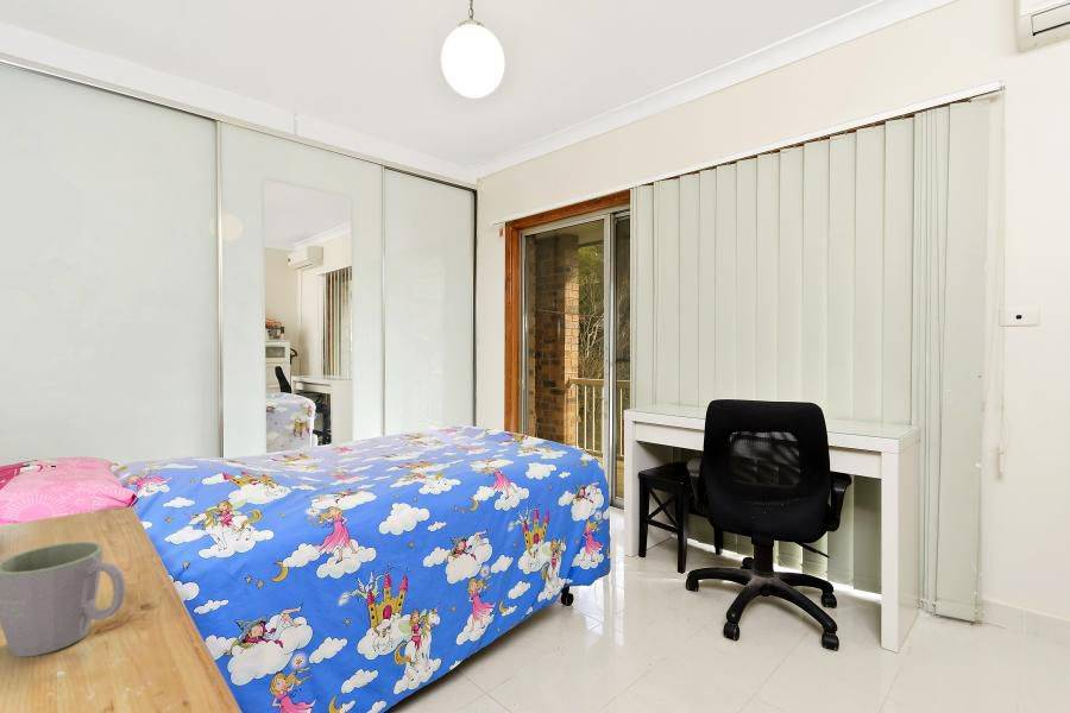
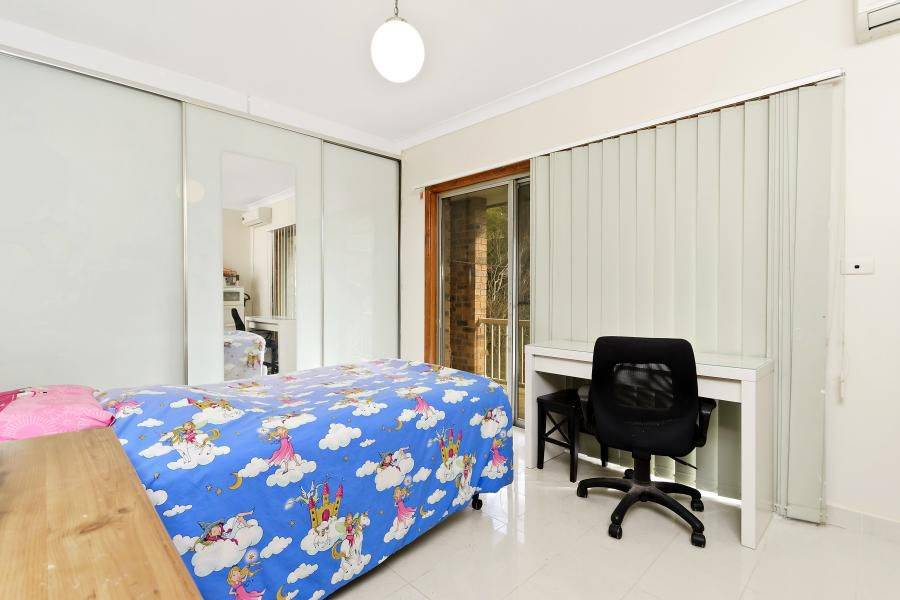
- mug (67, 598)
